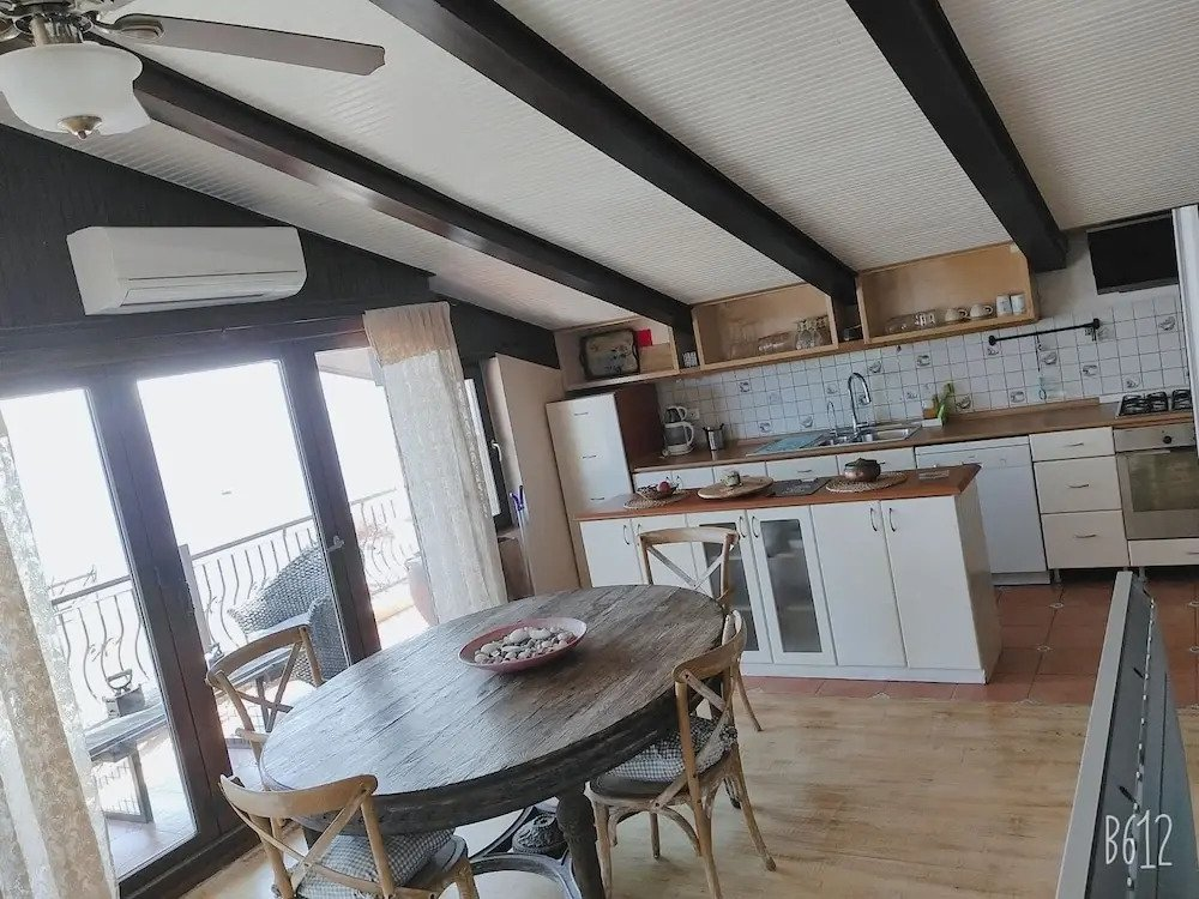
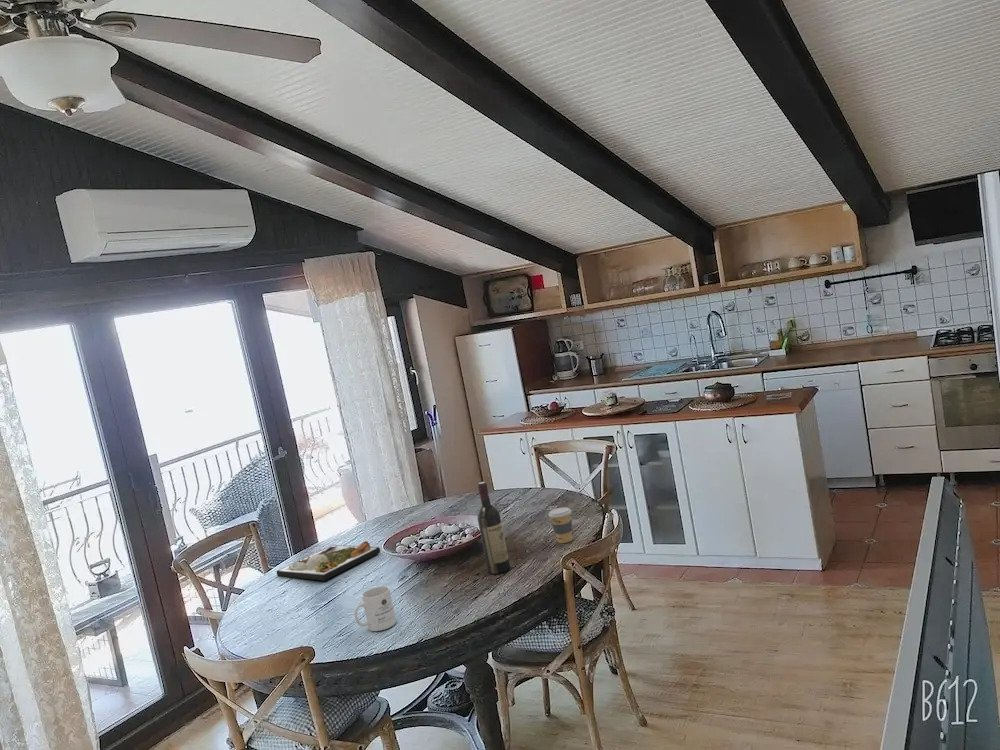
+ coffee cup (562, 525)
+ wine bottle (490, 526)
+ dinner plate (328, 557)
+ mug (373, 610)
